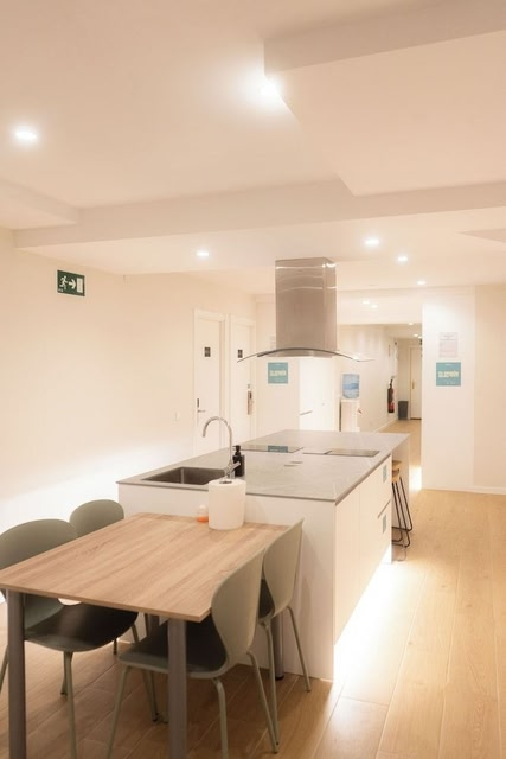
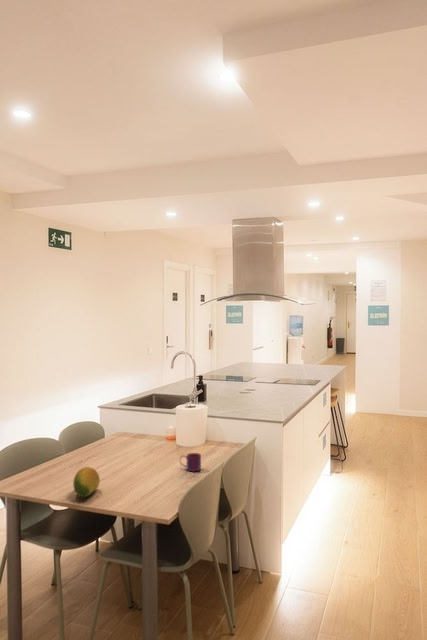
+ mug (190, 461)
+ fruit (85, 481)
